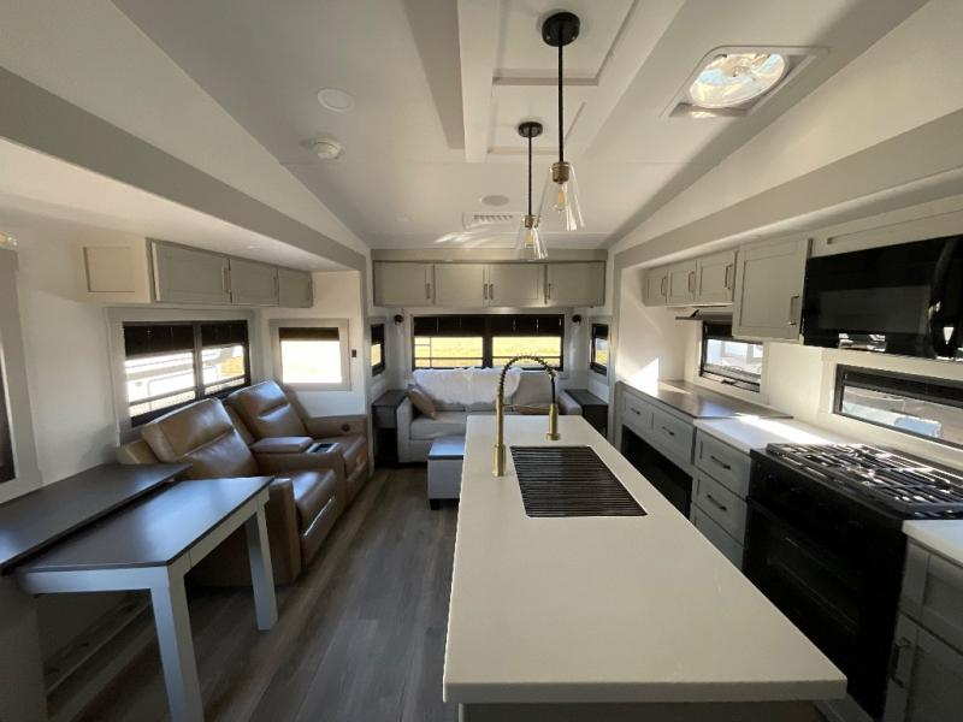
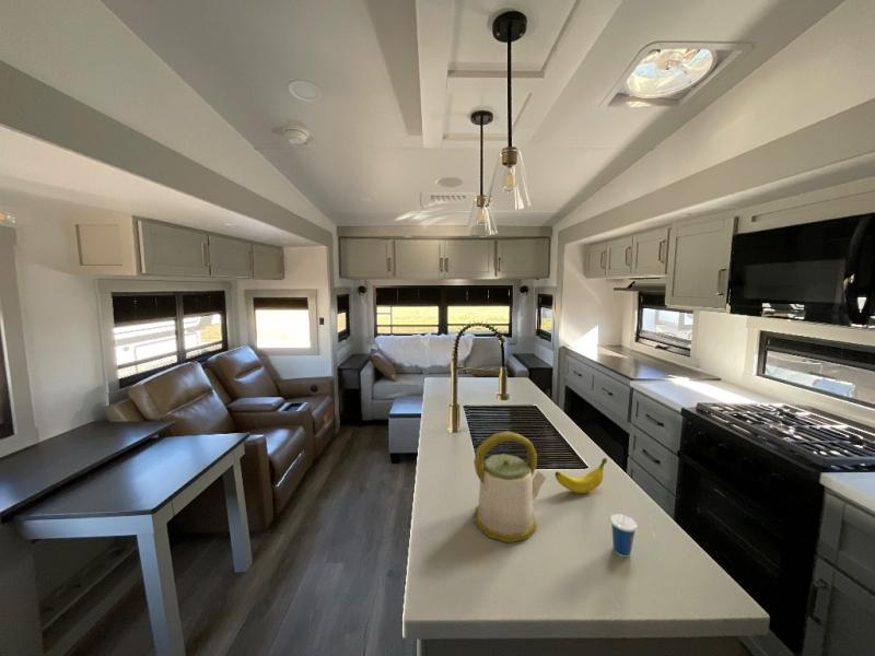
+ cup (622, 528)
+ kettle (511, 477)
+ banana (582, 477)
